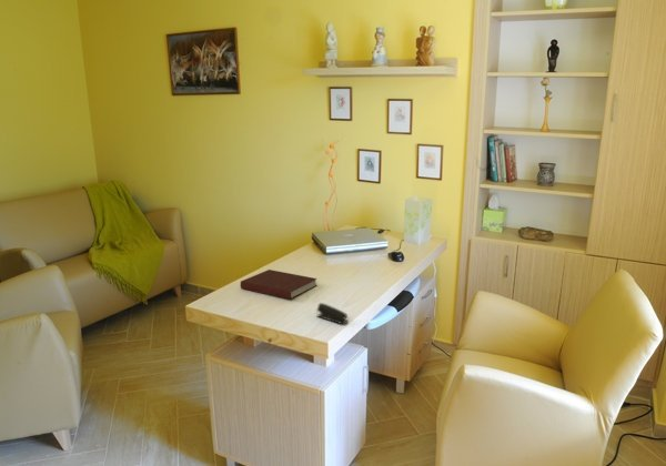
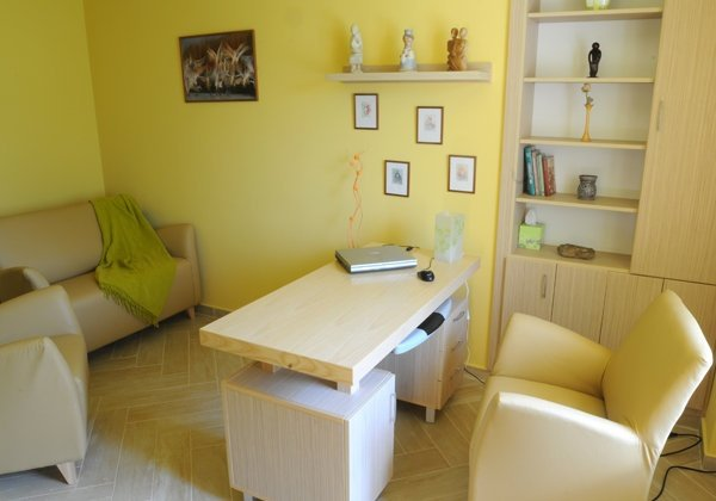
- stapler (332, 313)
- notebook (279, 283)
